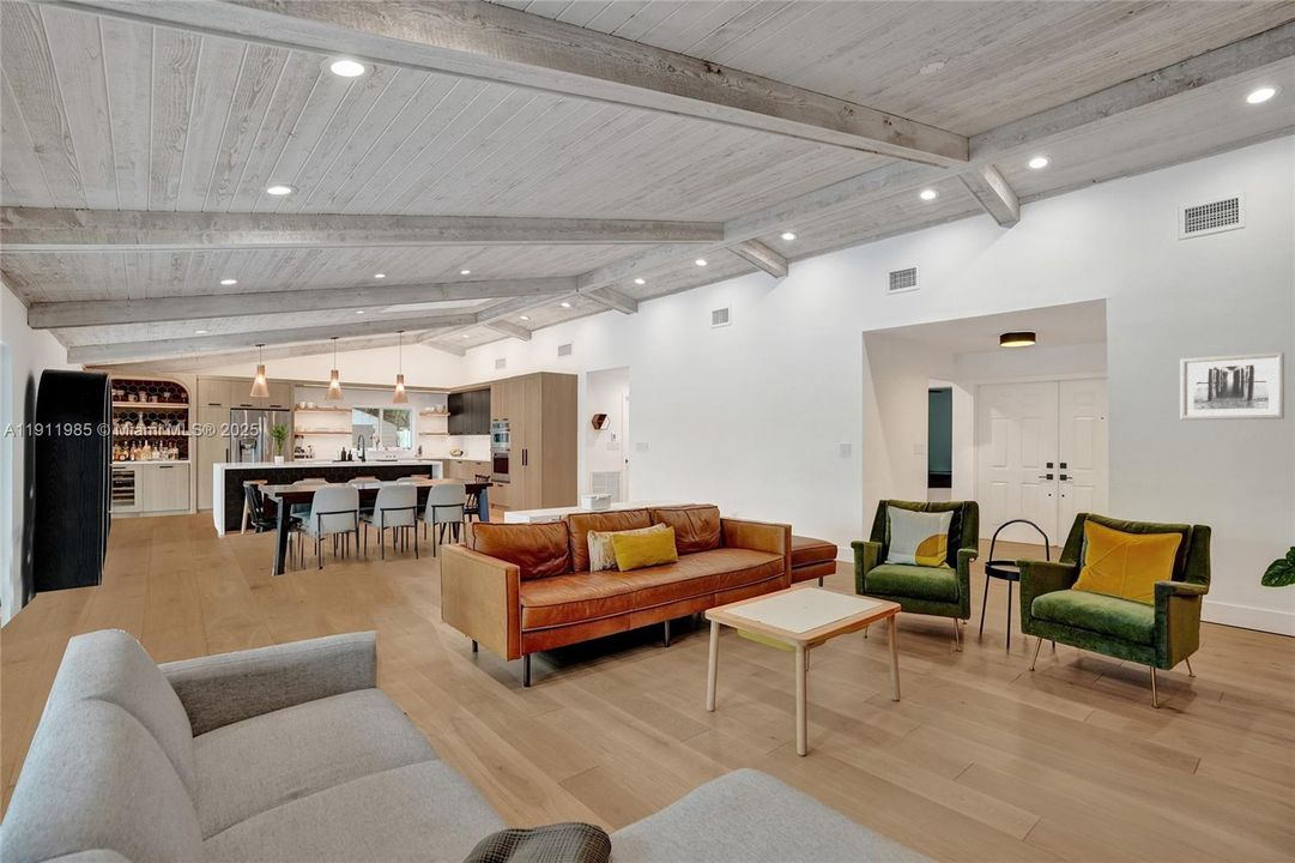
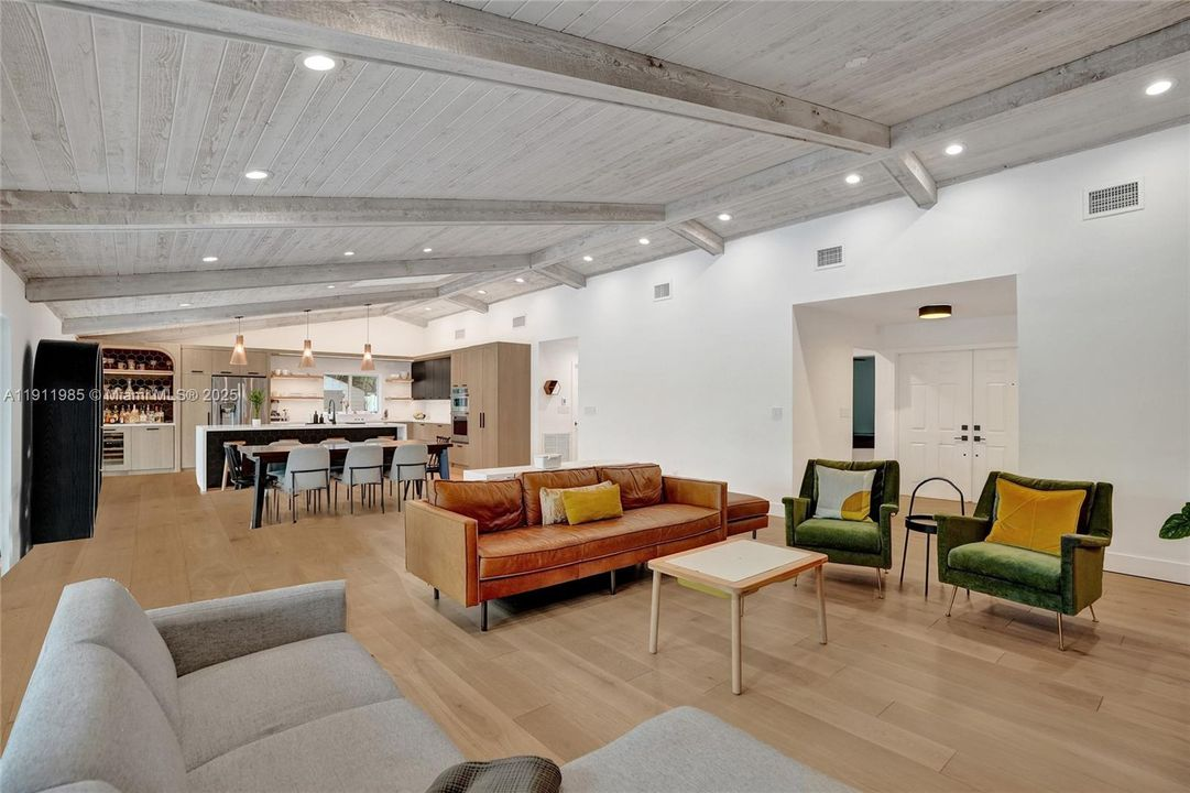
- wall art (1229, 387)
